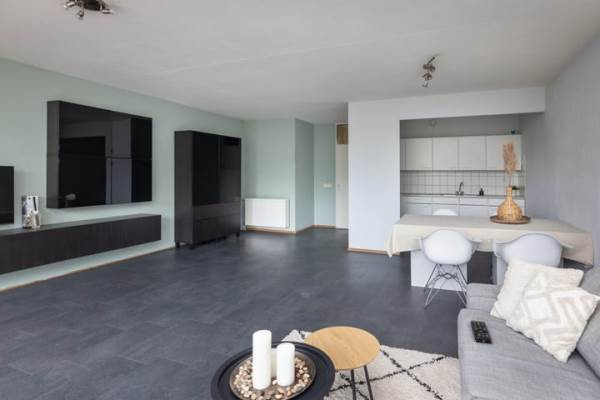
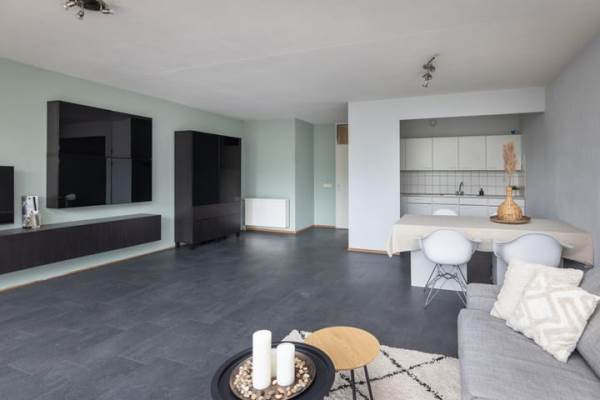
- remote control (480, 330)
